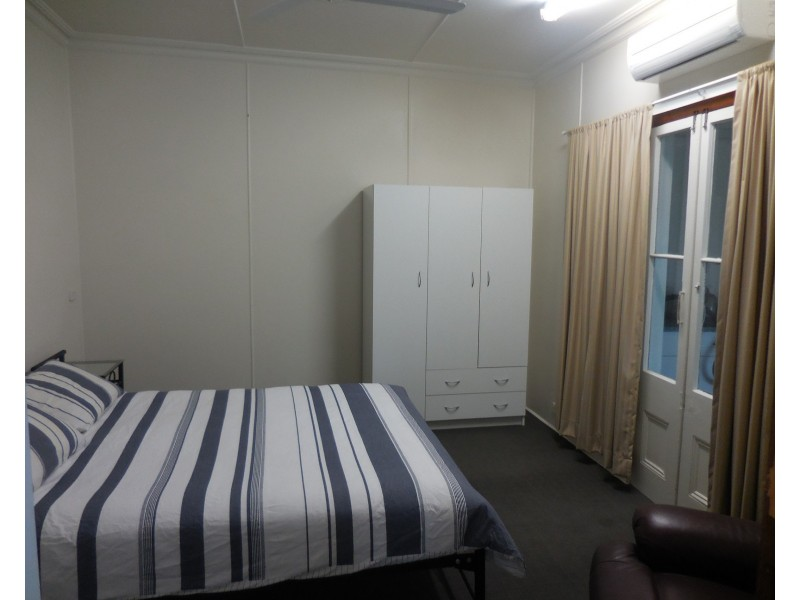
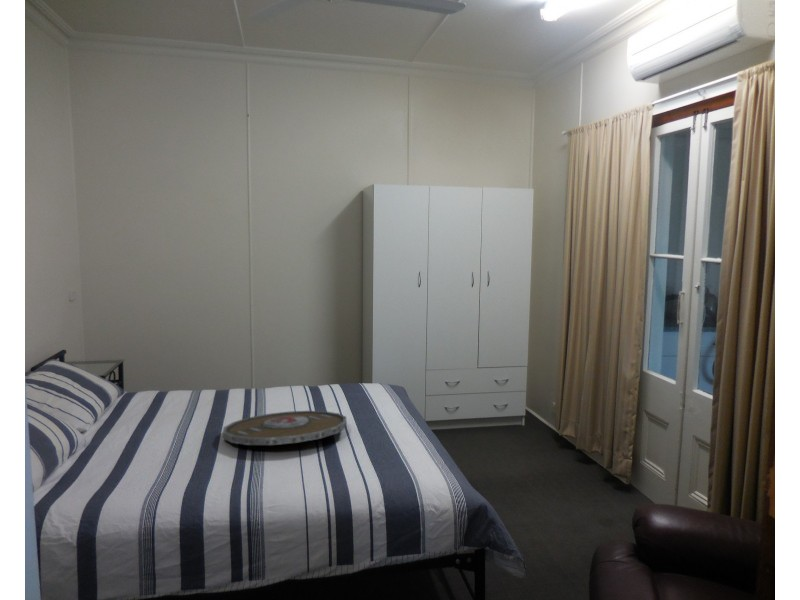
+ serving tray (286, 426)
